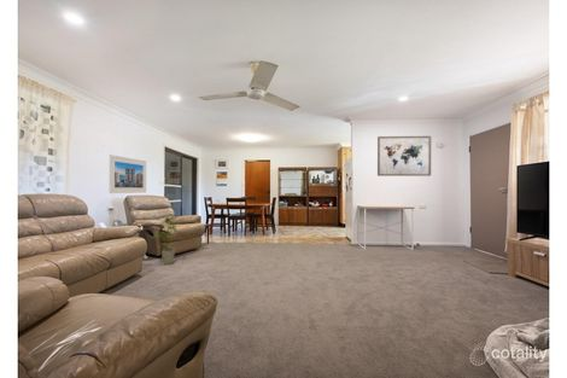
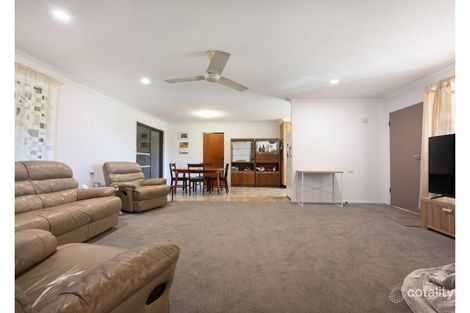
- wall art (403, 156)
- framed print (129, 175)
- house plant (164, 239)
